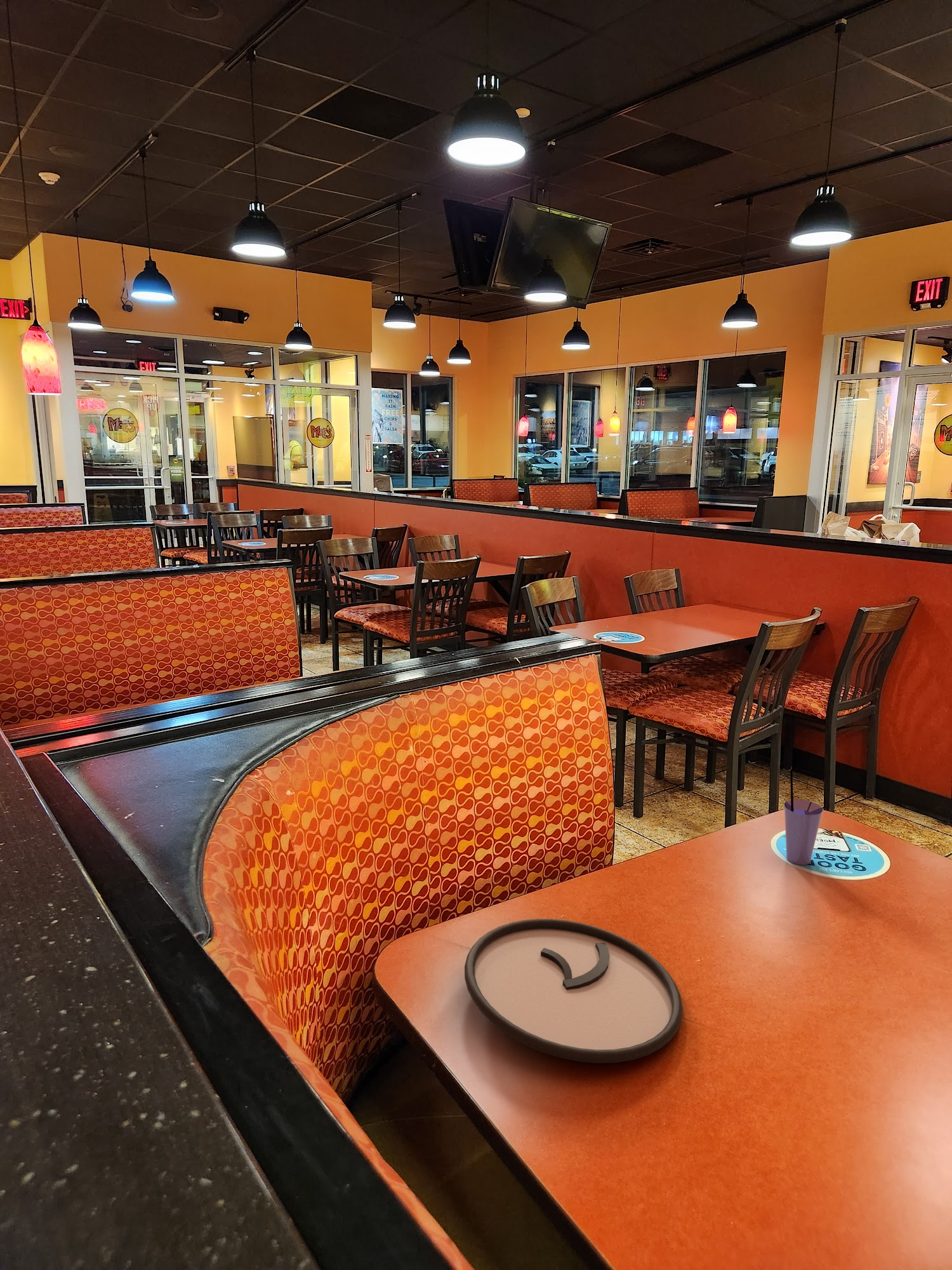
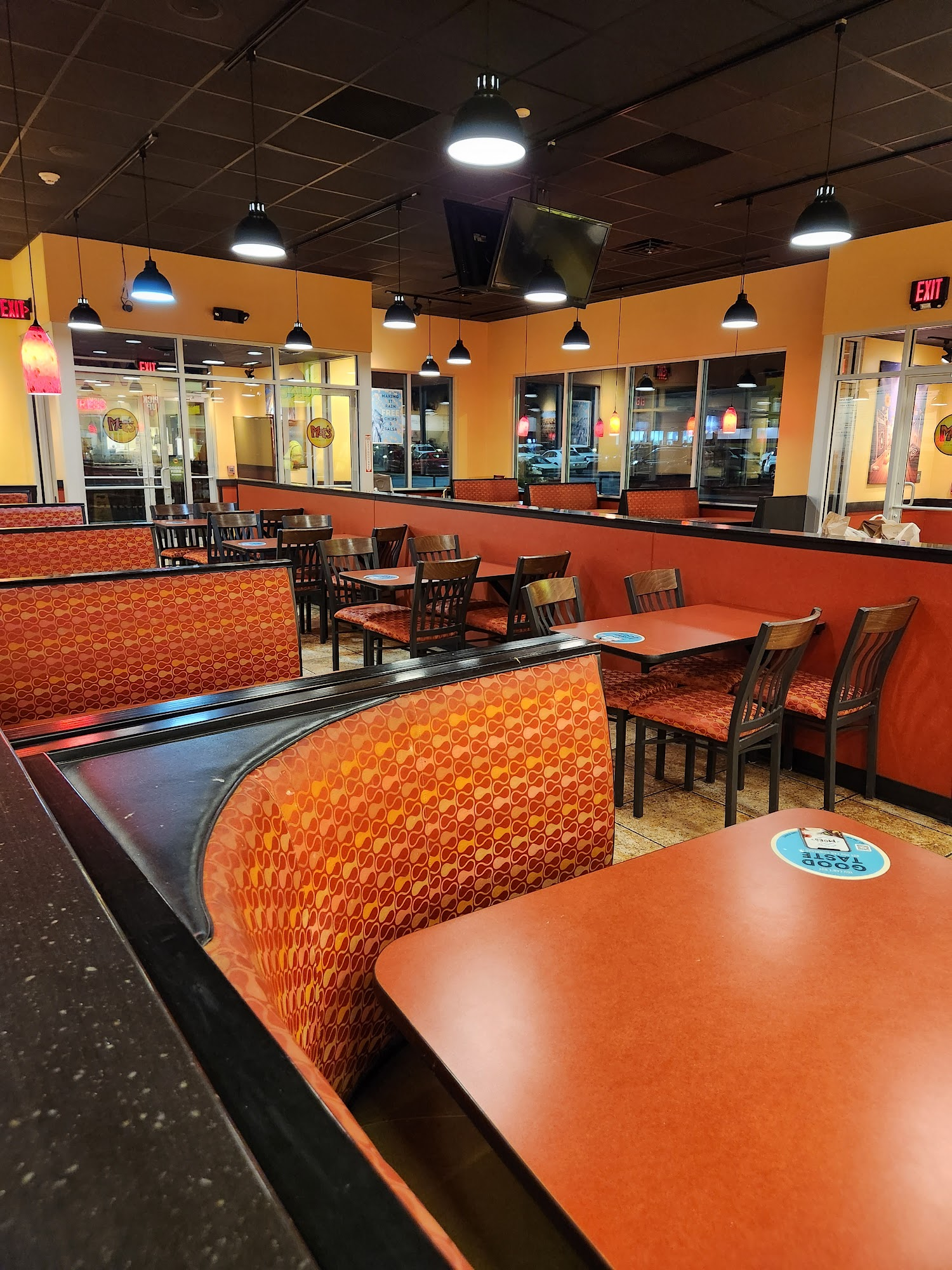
- plate (572, 982)
- straw (802, 816)
